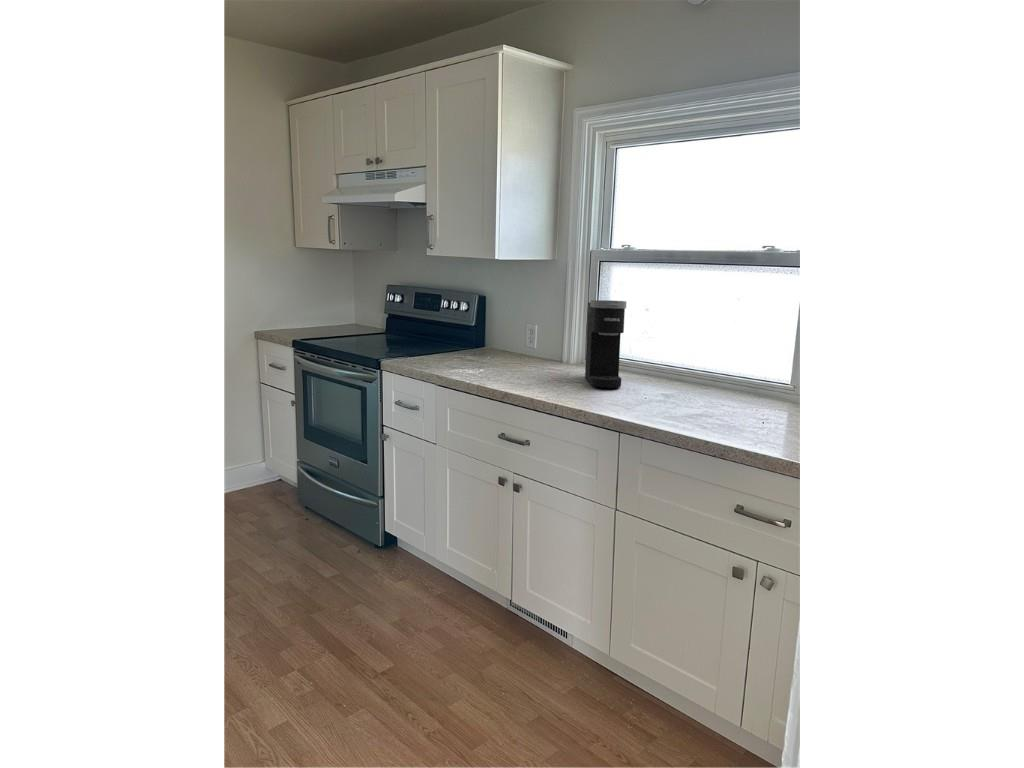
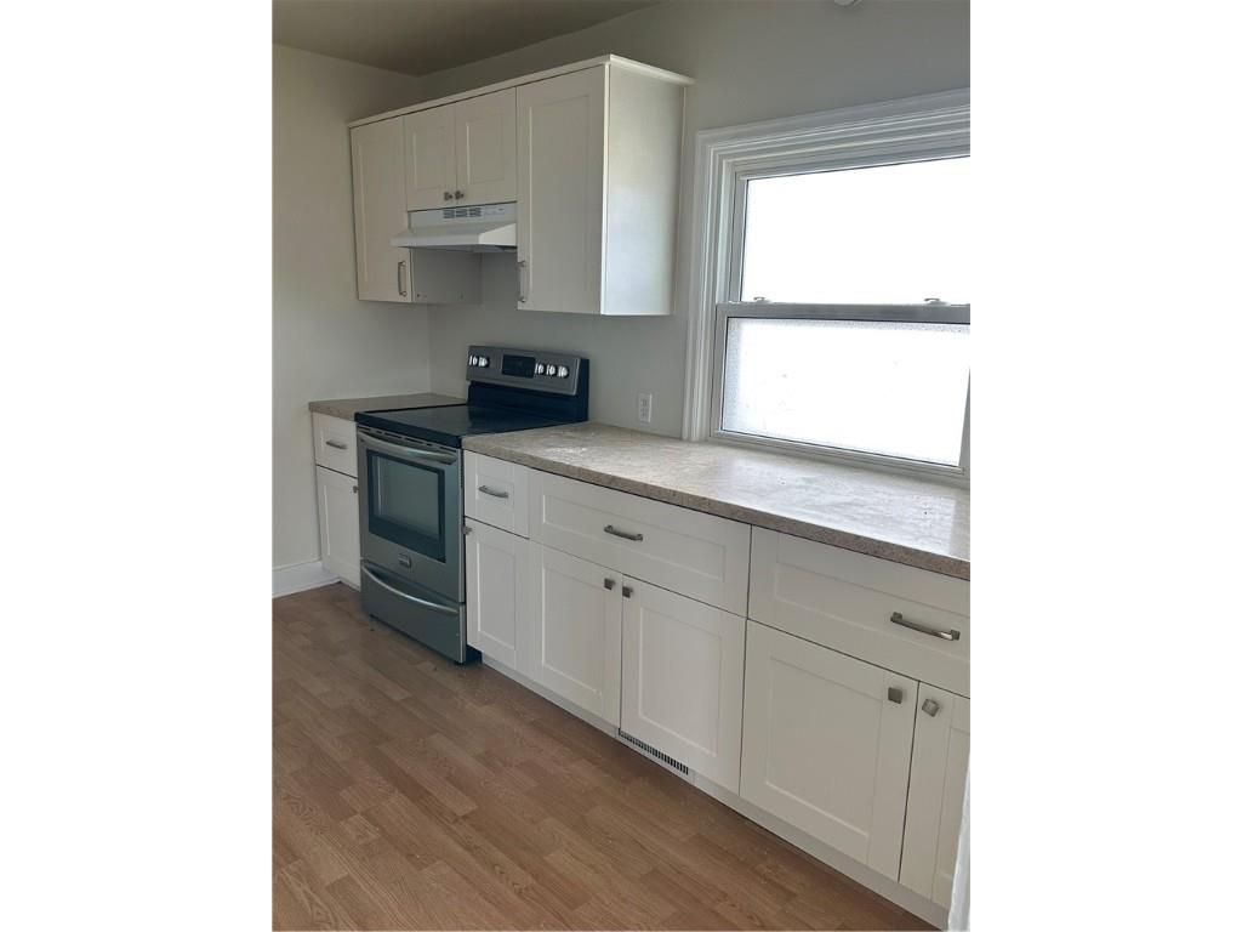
- coffee maker (604, 341)
